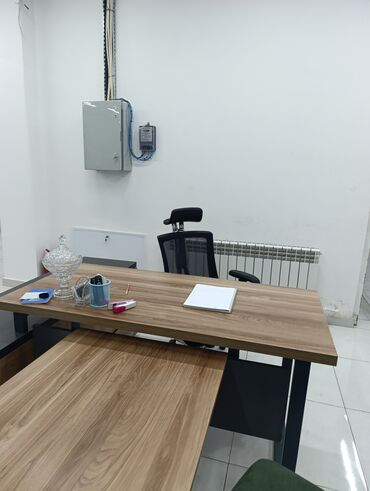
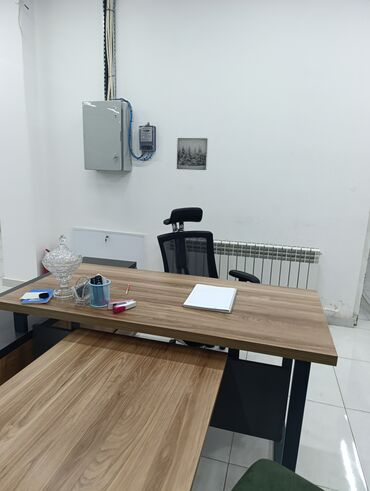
+ wall art (192, 154)
